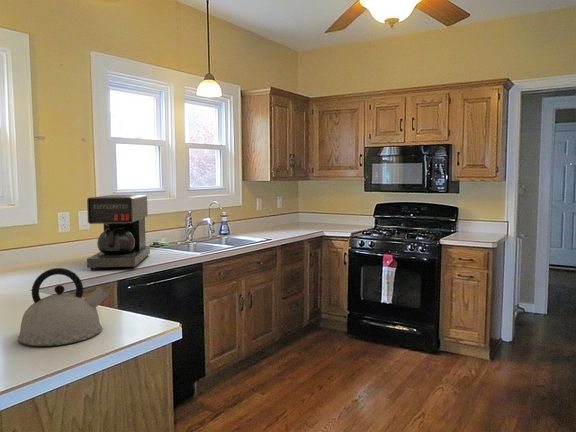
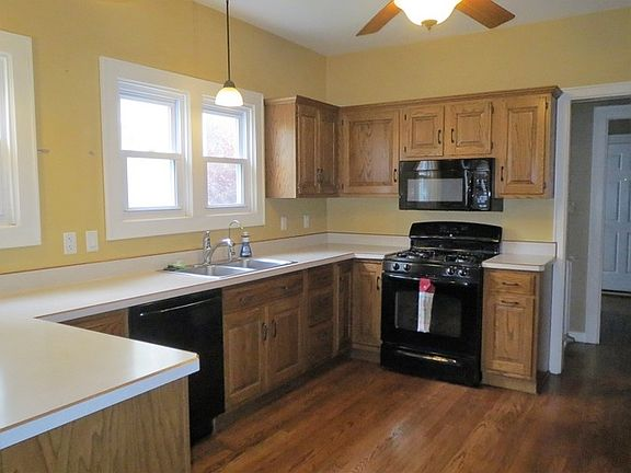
- kettle (64, 300)
- coffee maker (120, 229)
